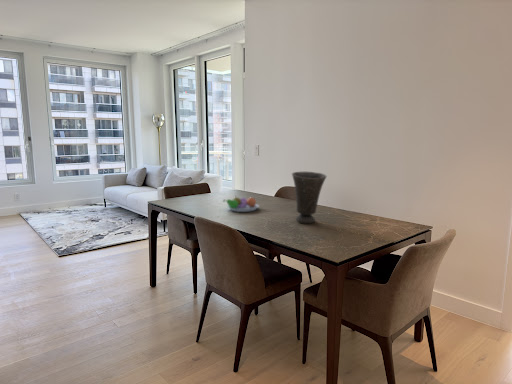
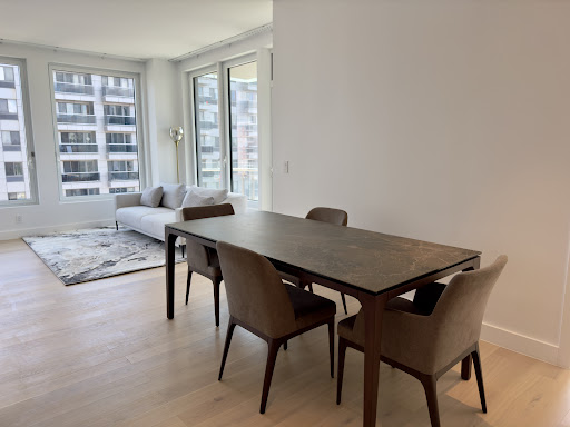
- vase (308, 198)
- fruit bowl (241, 202)
